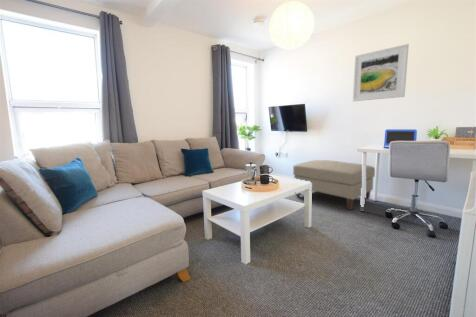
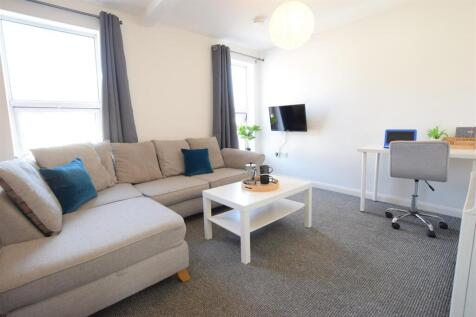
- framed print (378, 75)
- ottoman (332, 180)
